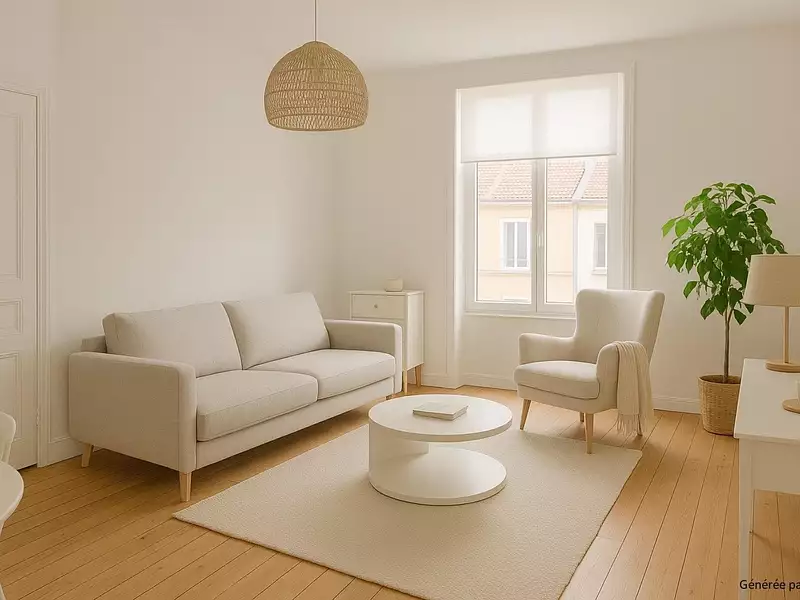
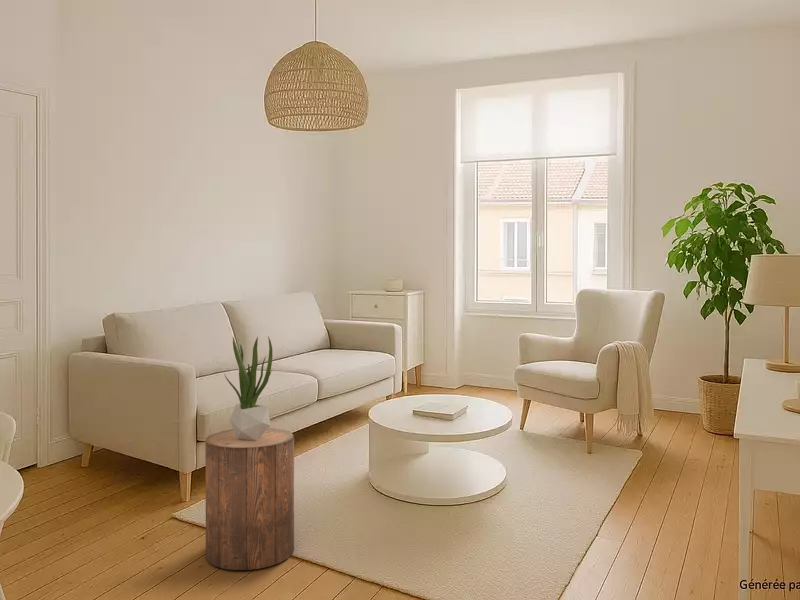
+ potted plant (252, 387)
+ stool (250, 494)
